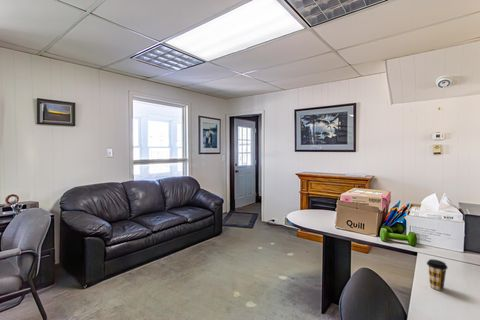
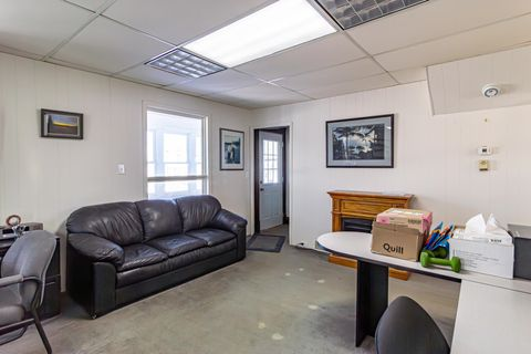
- coffee cup (436, 274)
